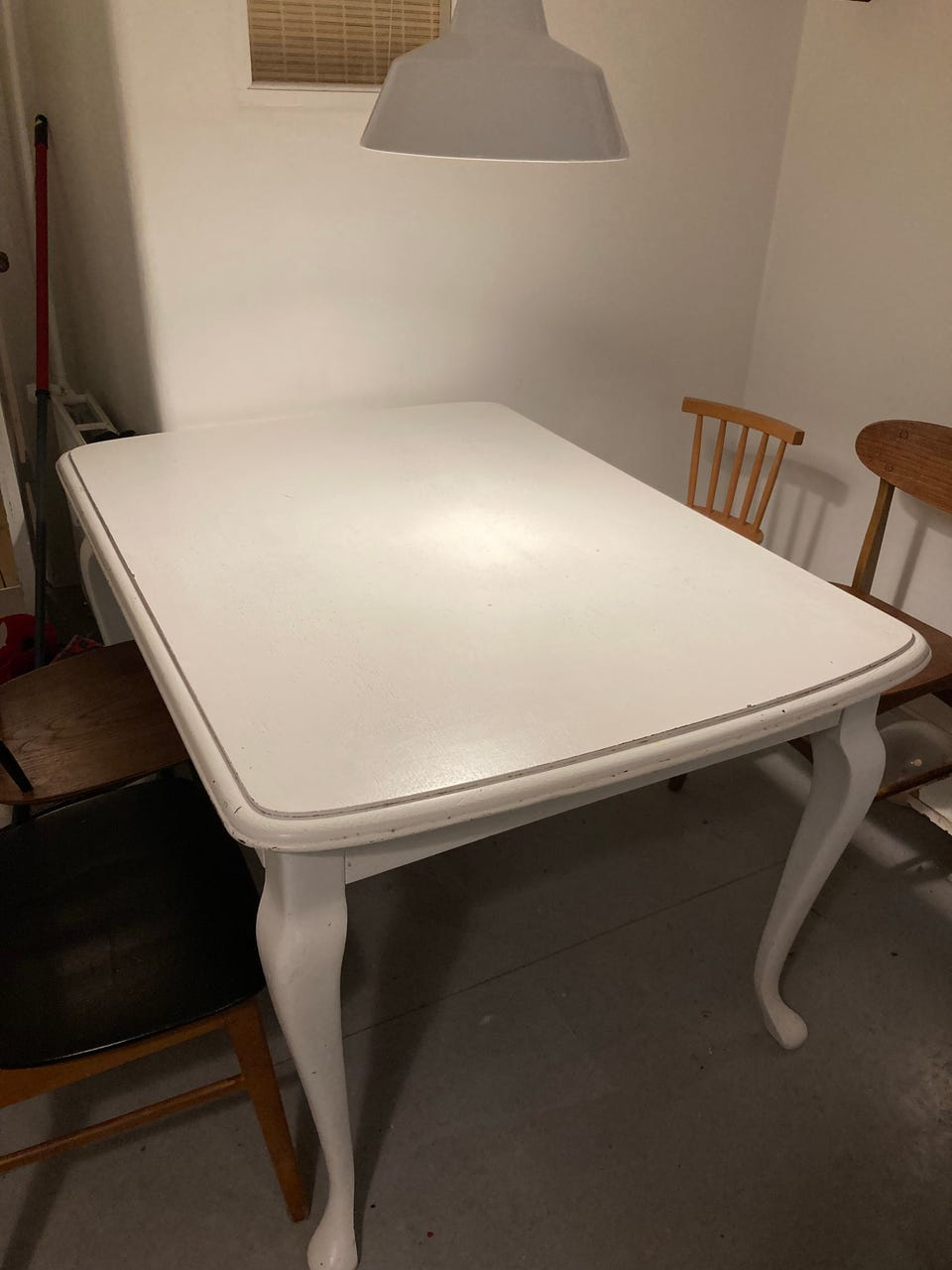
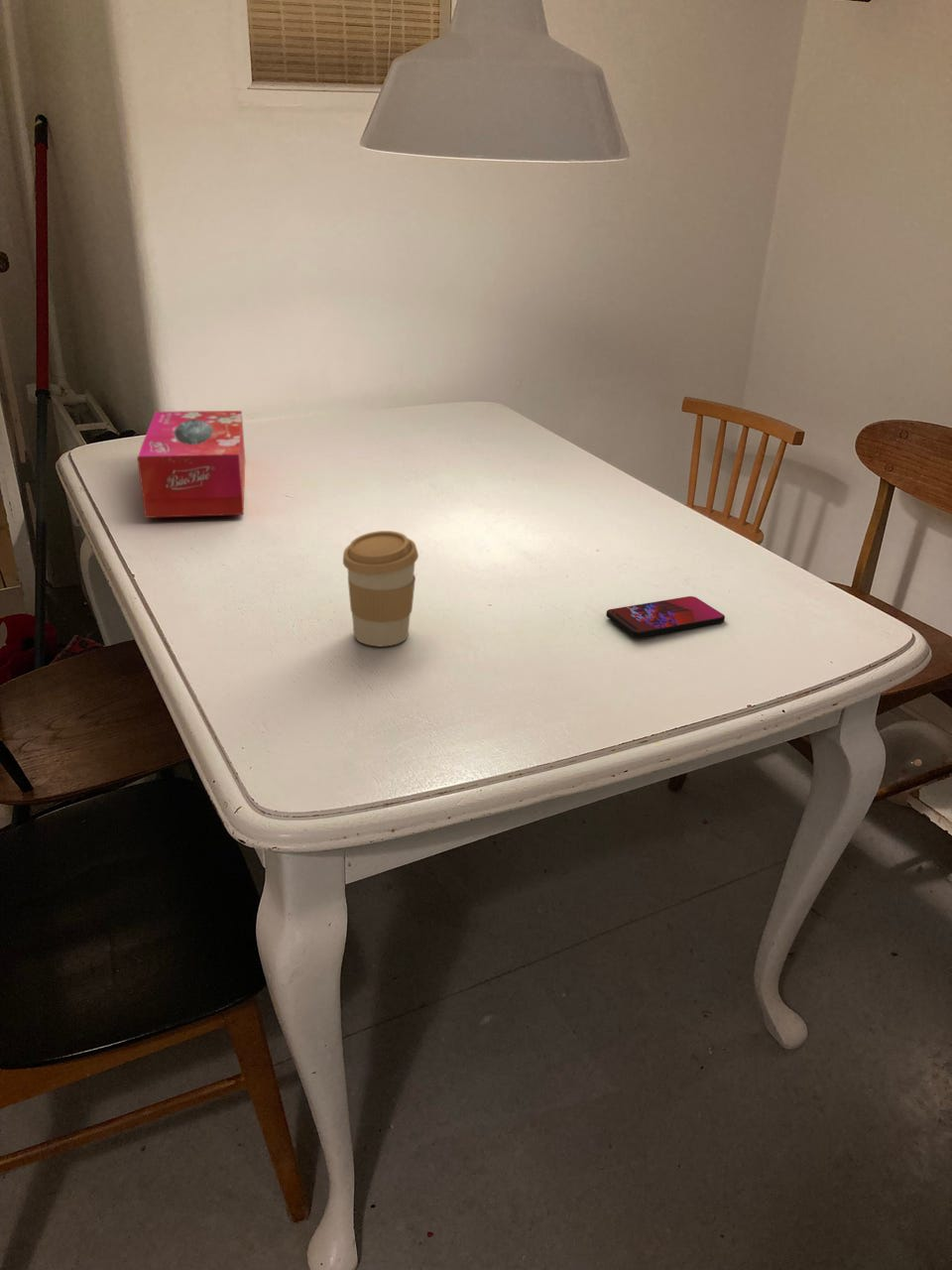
+ coffee cup (381, 587)
+ tissue box (196, 459)
+ smartphone (665, 615)
